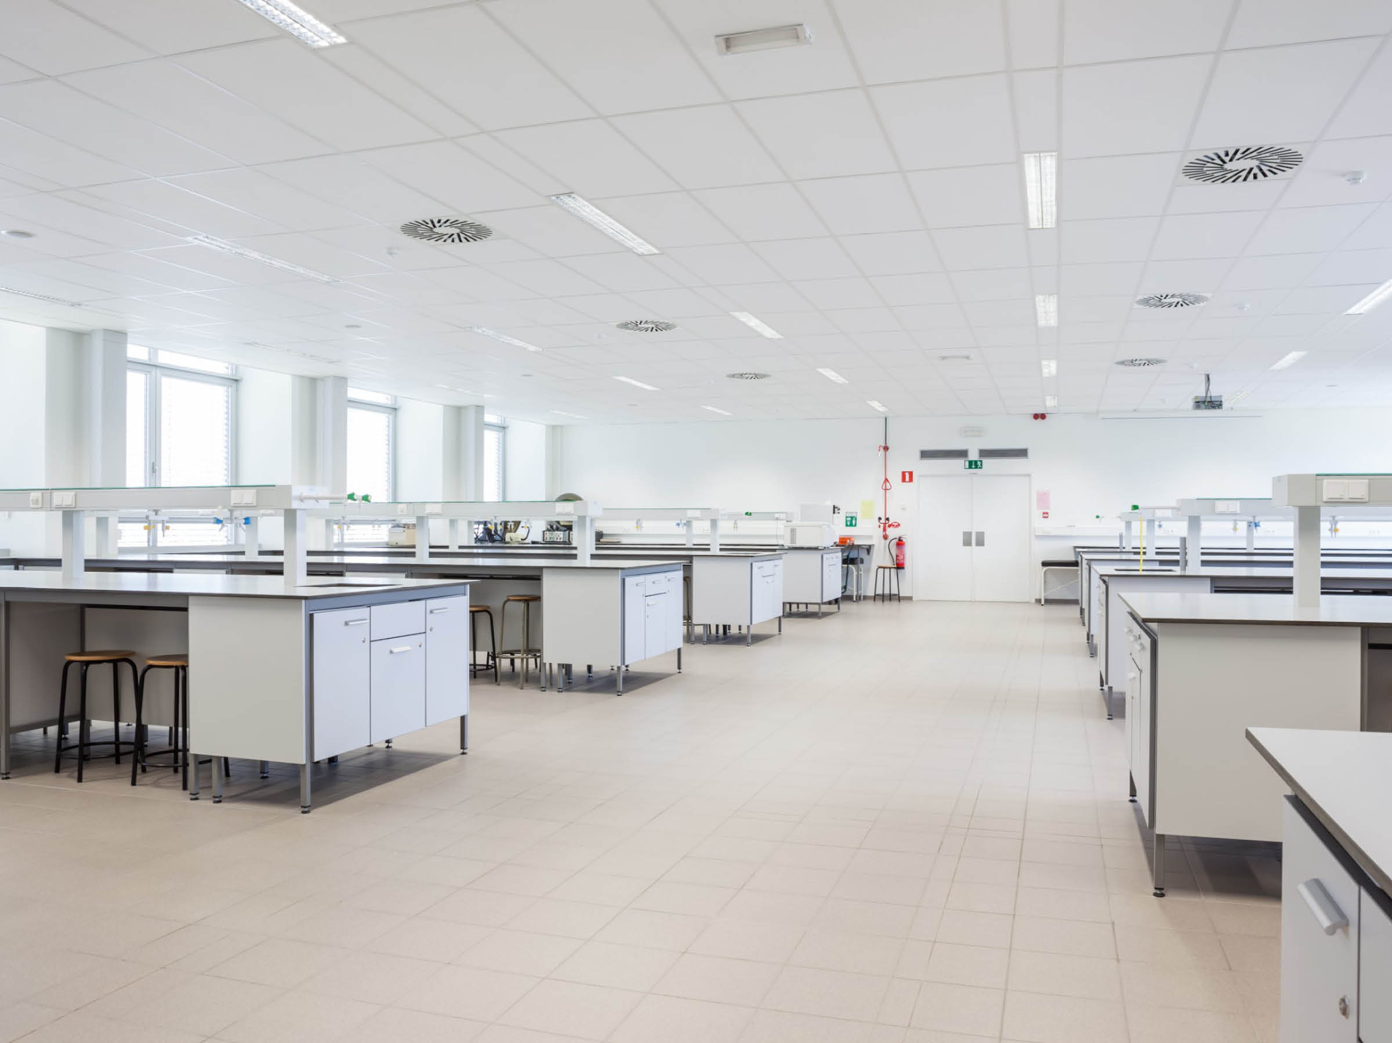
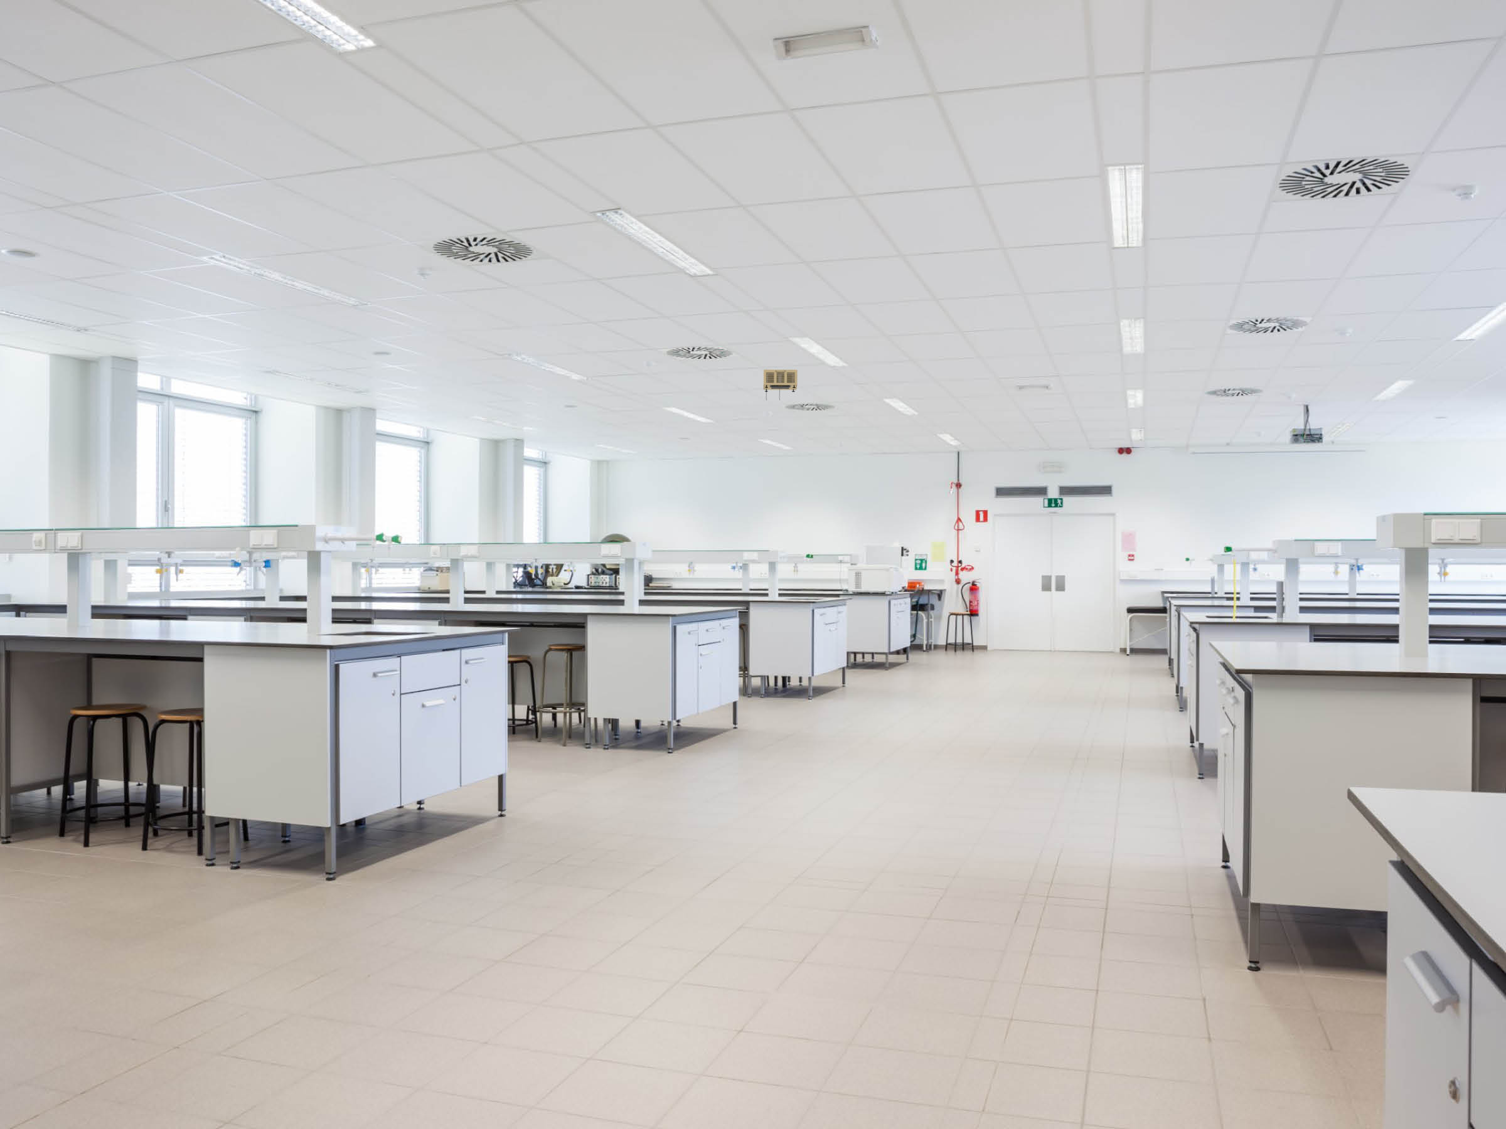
+ projector (780, 384)
